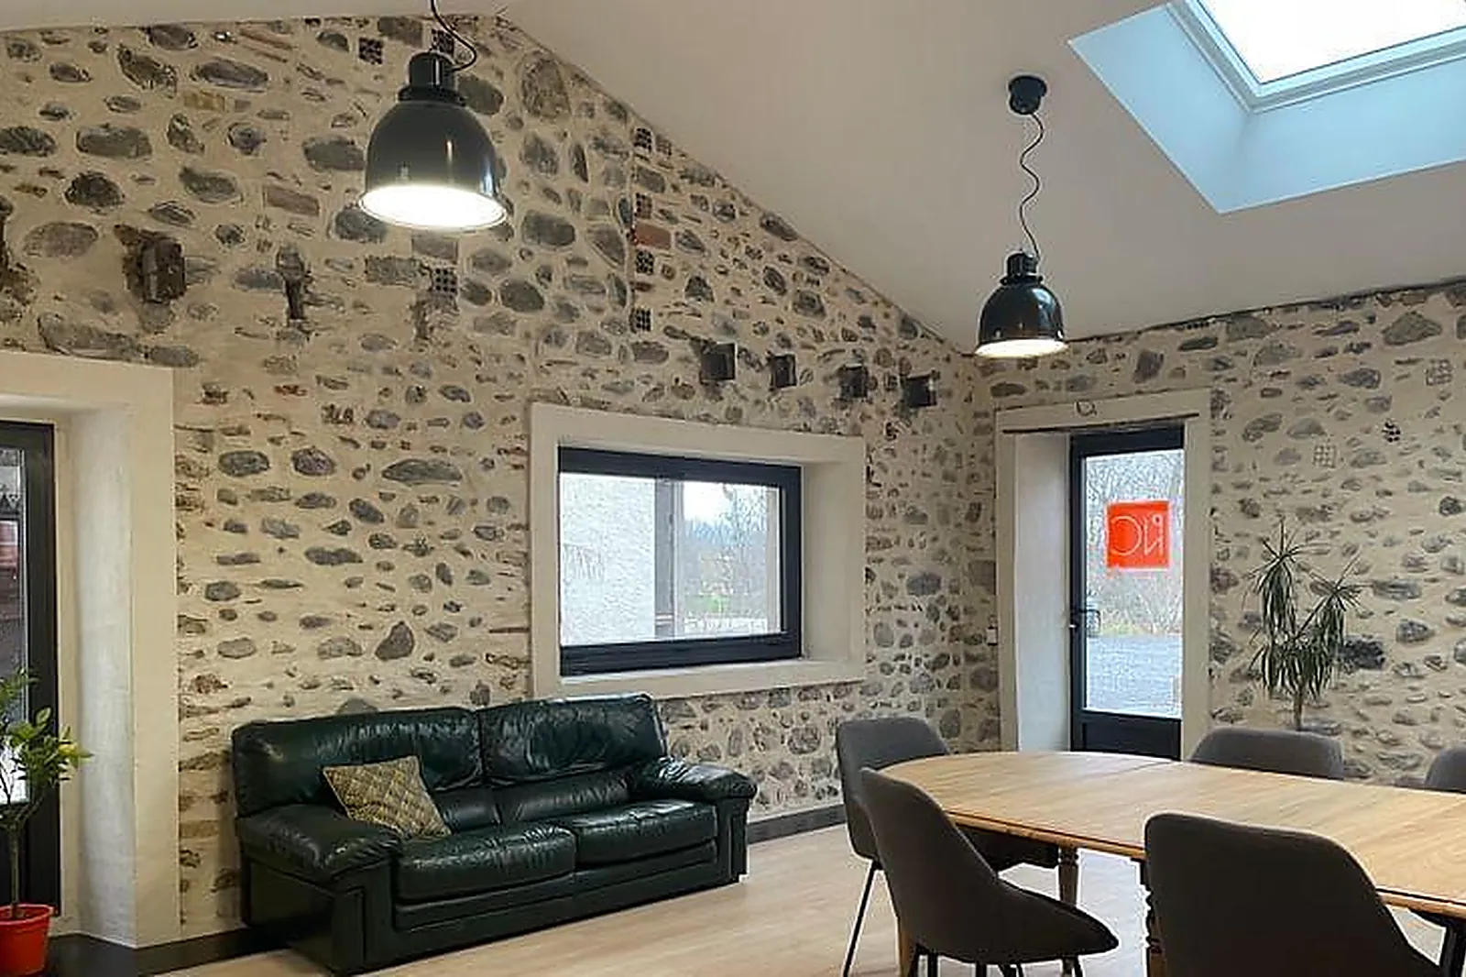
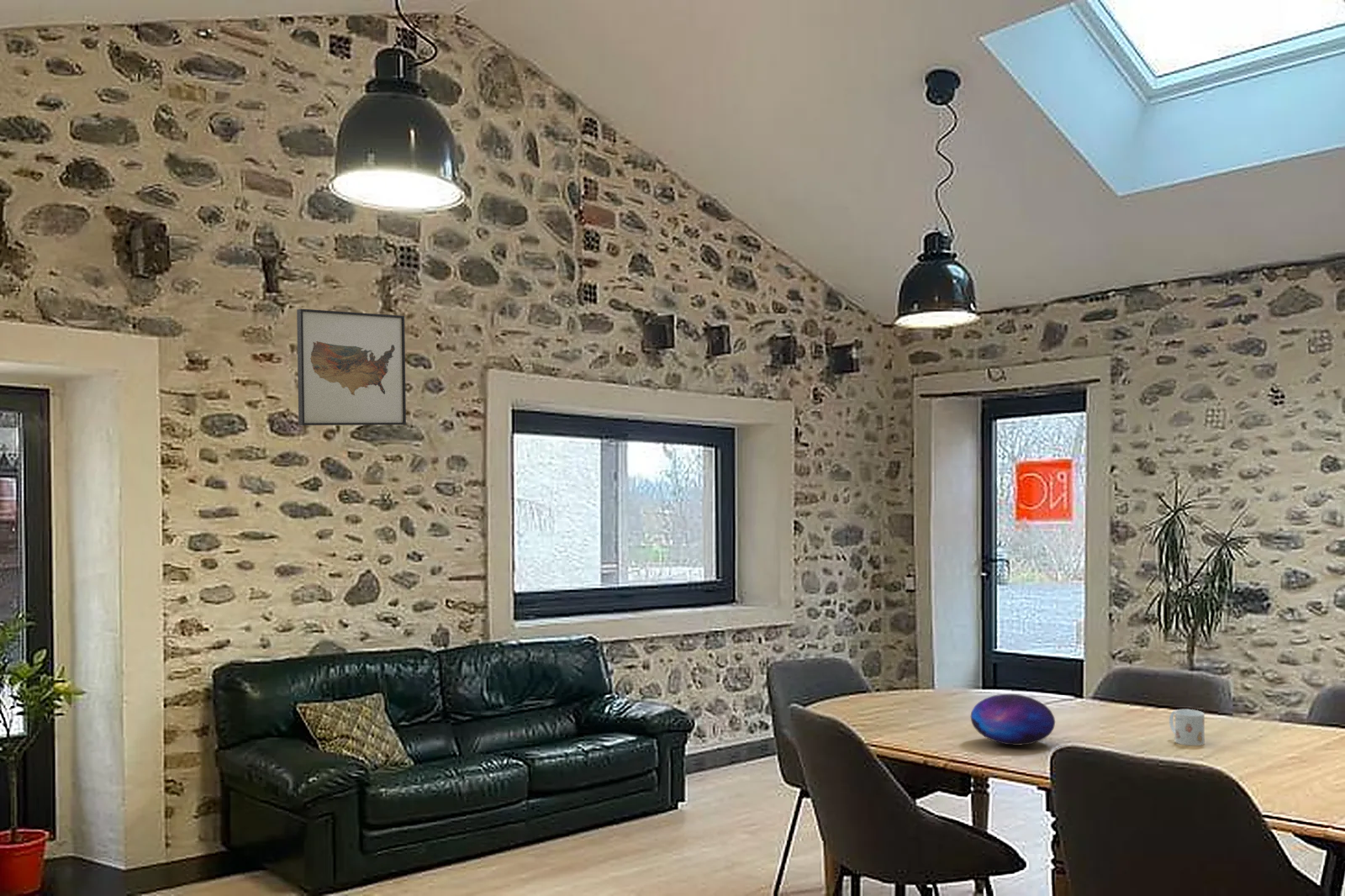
+ decorative orb (1012, 719)
+ wall art (353, 369)
+ mug (1184, 725)
